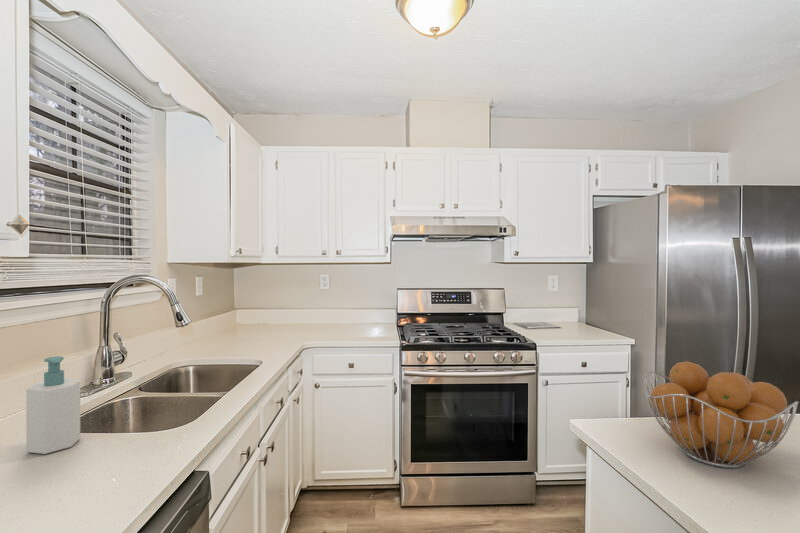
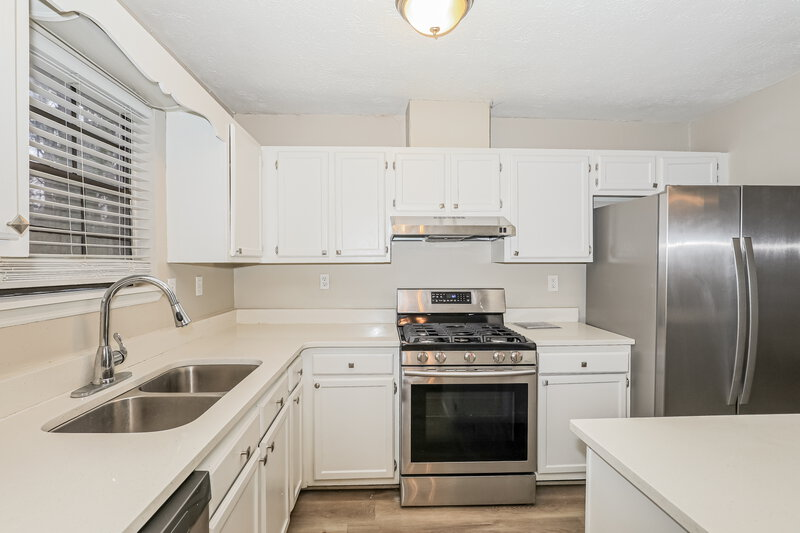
- soap bottle (54, 401)
- fruit basket (713, 411)
